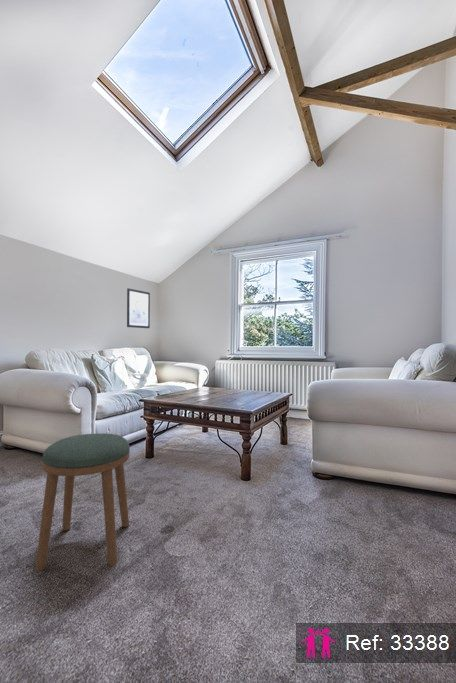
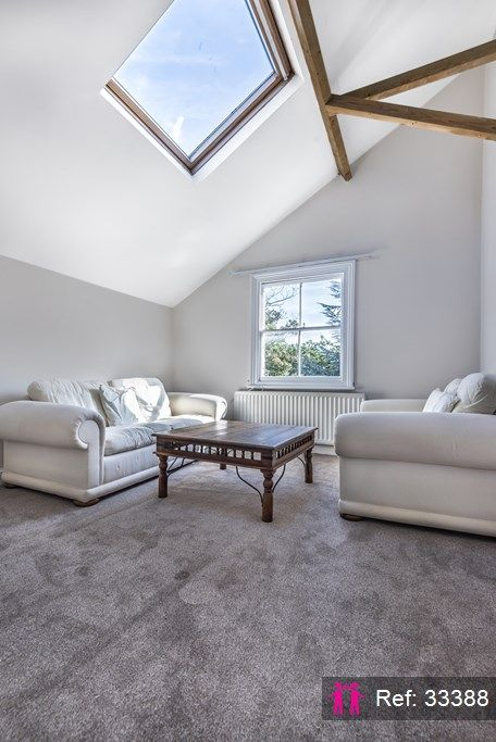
- wall art (138, 309)
- stool (73, 488)
